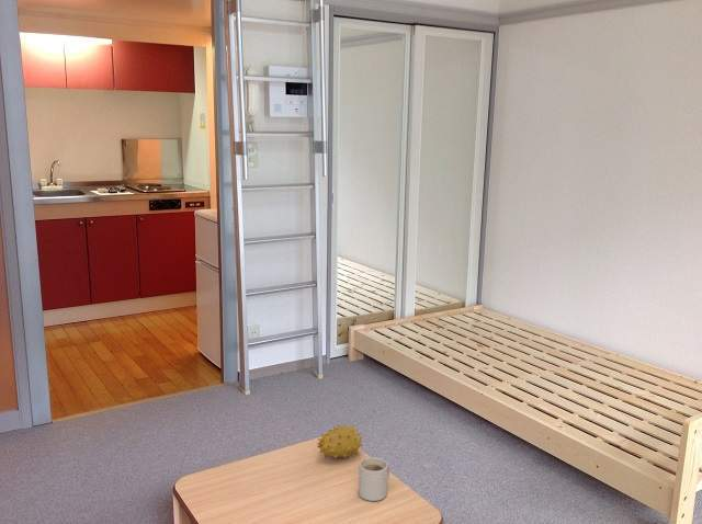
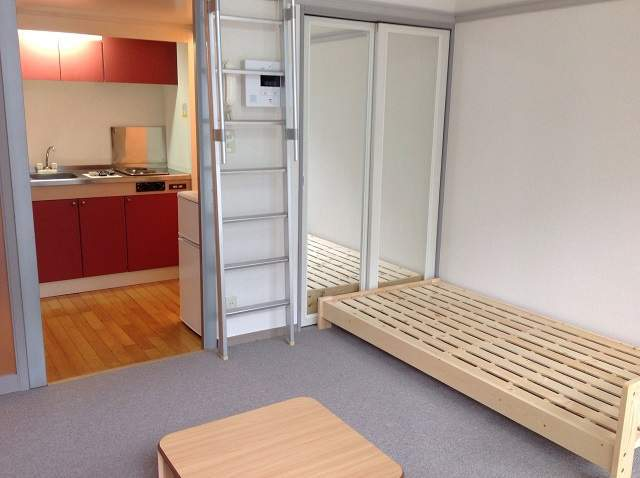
- fruit (339, 441)
- mug (375, 478)
